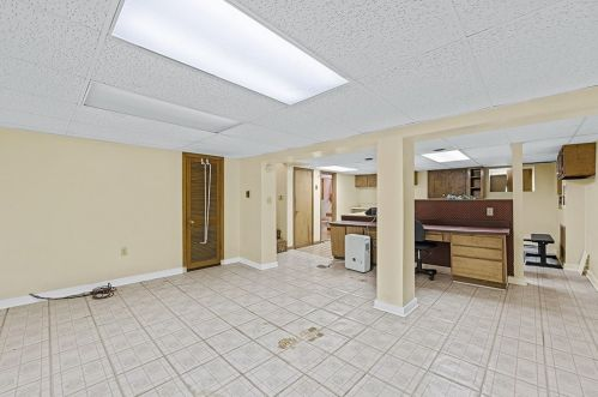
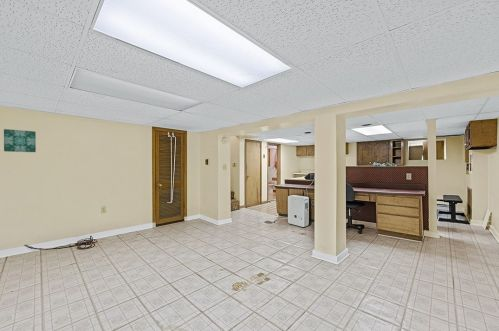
+ wall art (20, 141)
